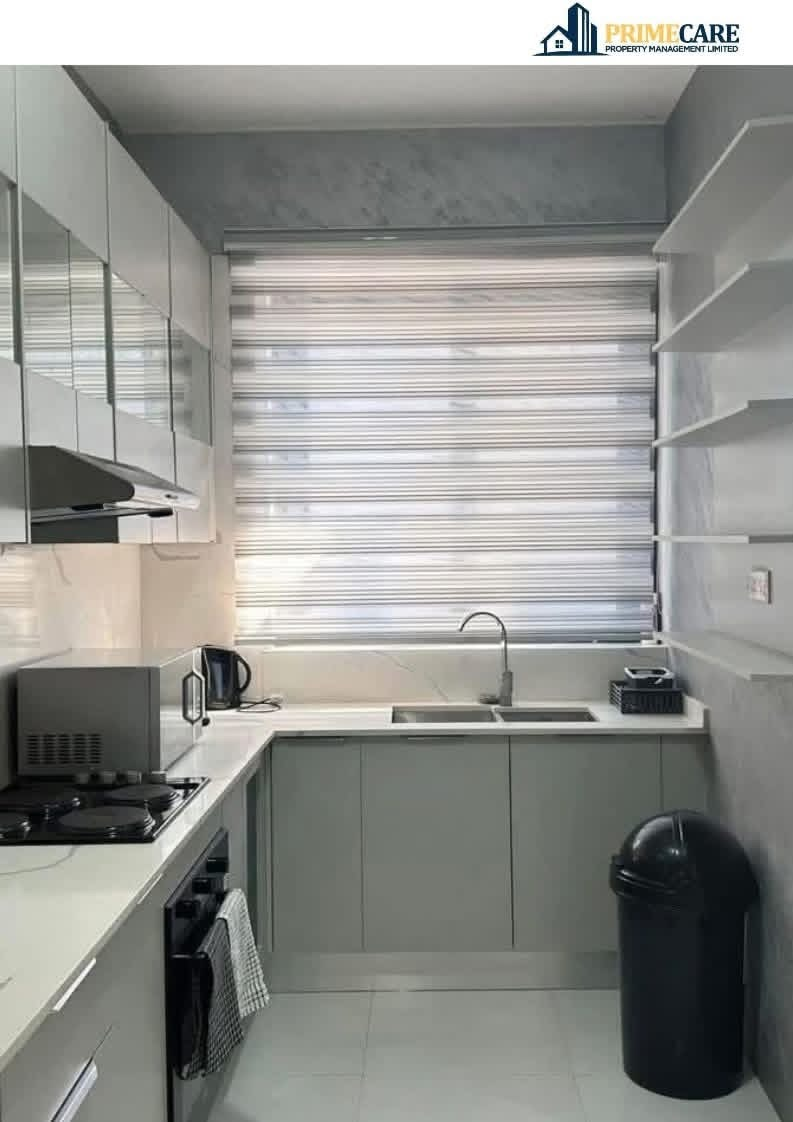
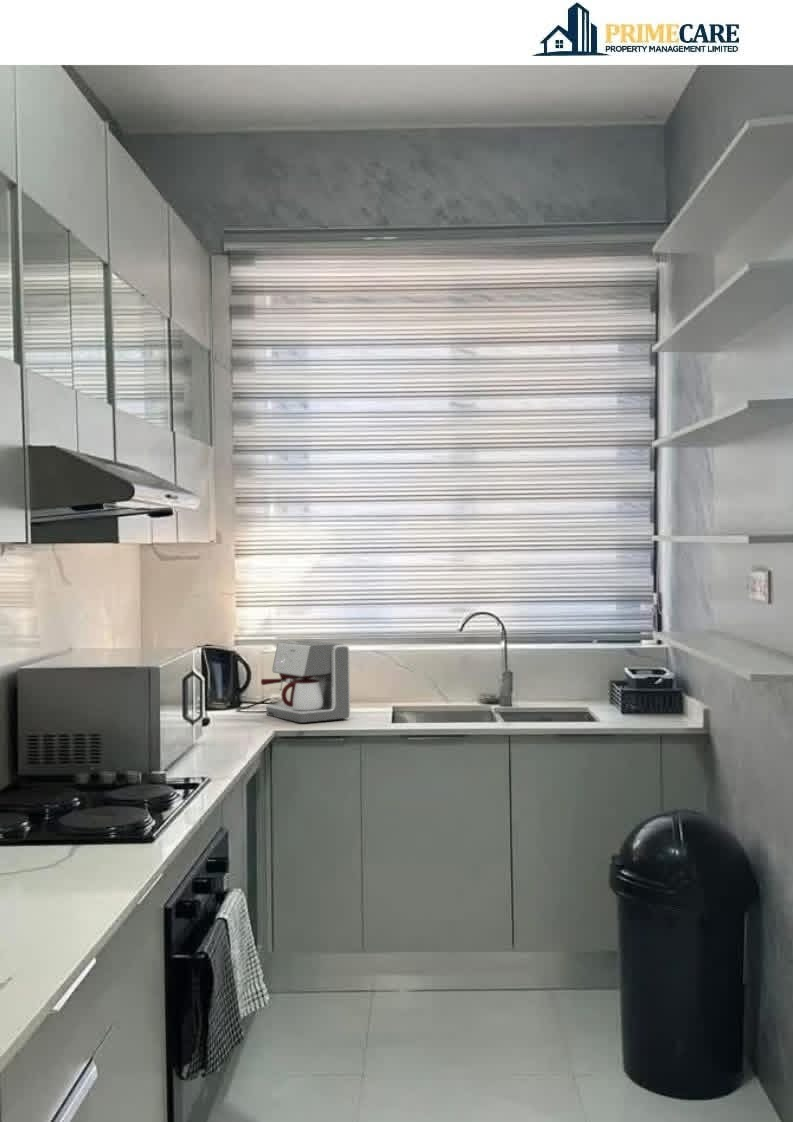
+ coffee maker (308, 679)
